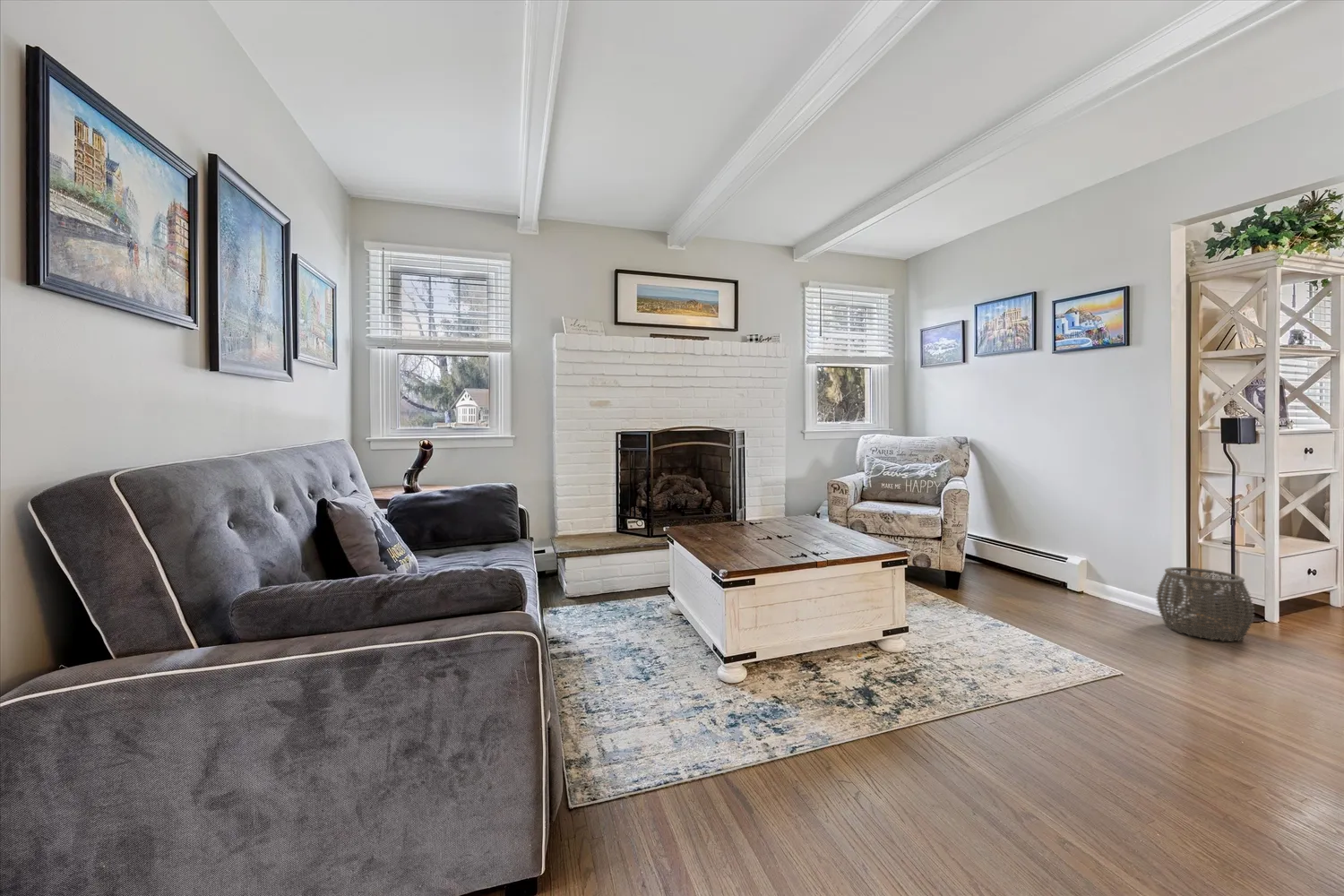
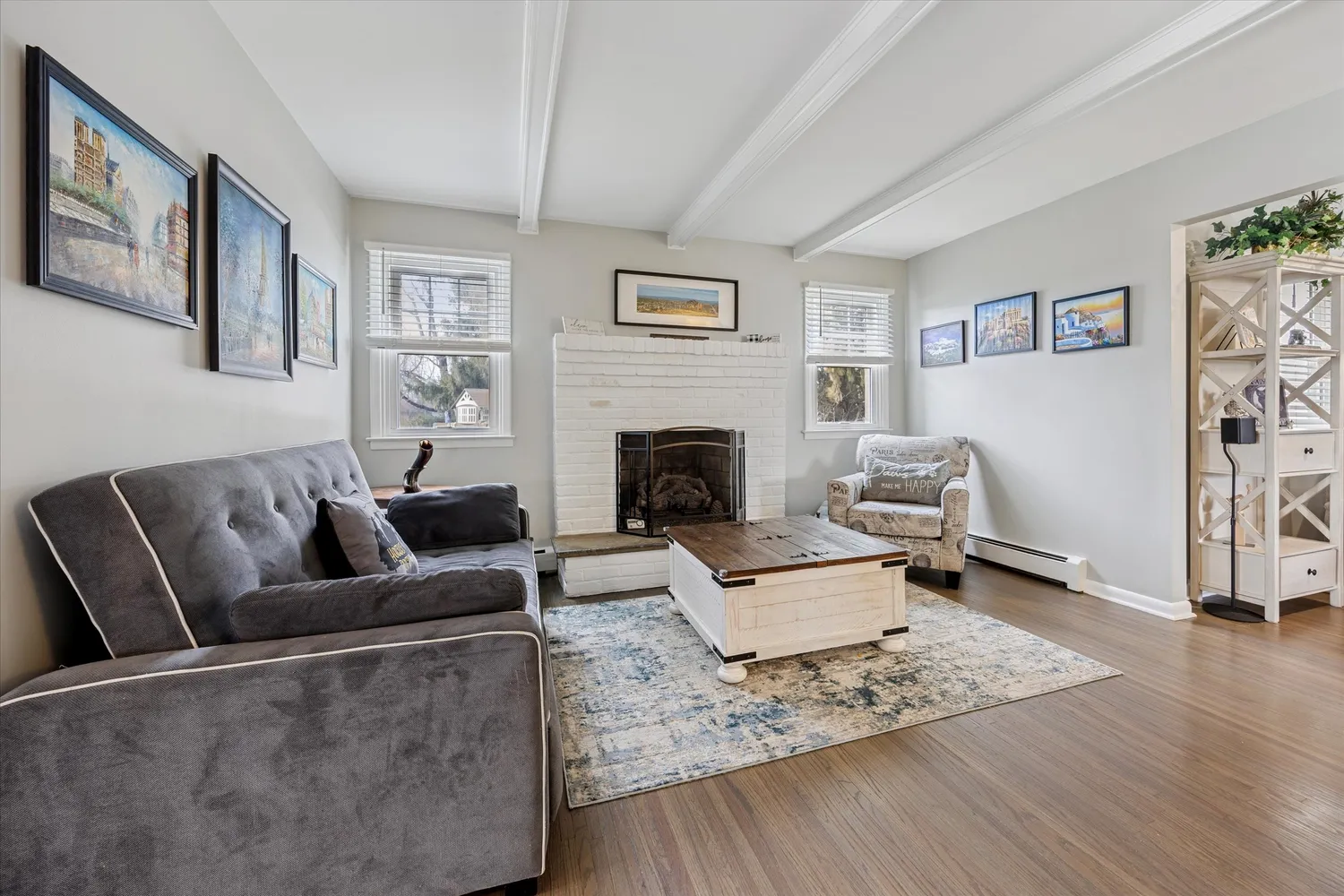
- woven basket (1202, 602)
